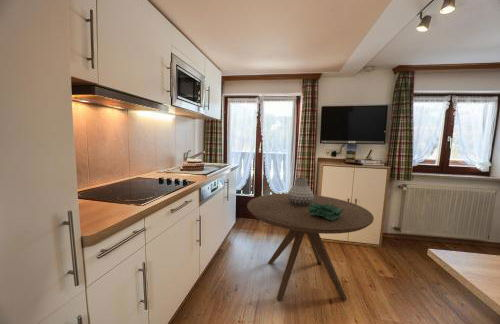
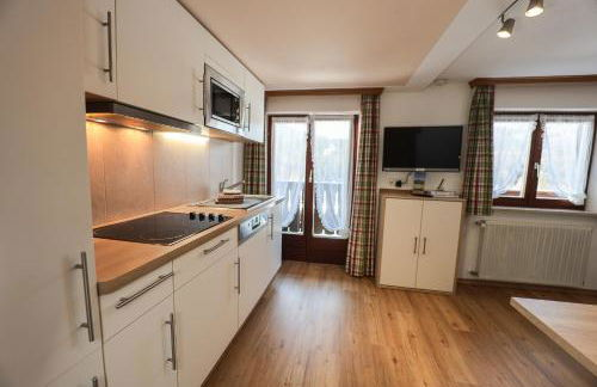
- dining table (301, 241)
- vase (300, 191)
- decorative bowl (326, 211)
